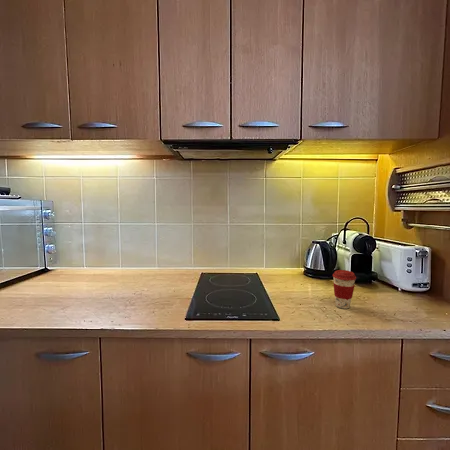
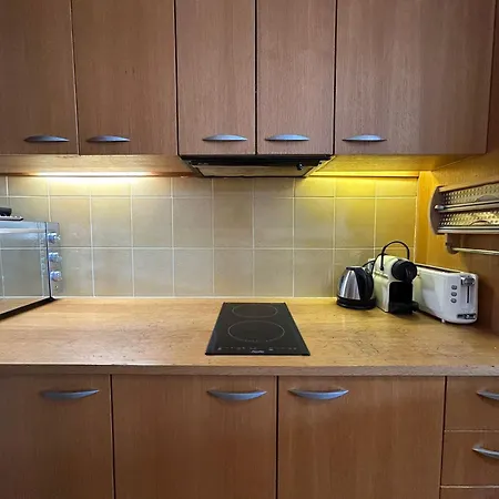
- coffee cup (343, 289)
